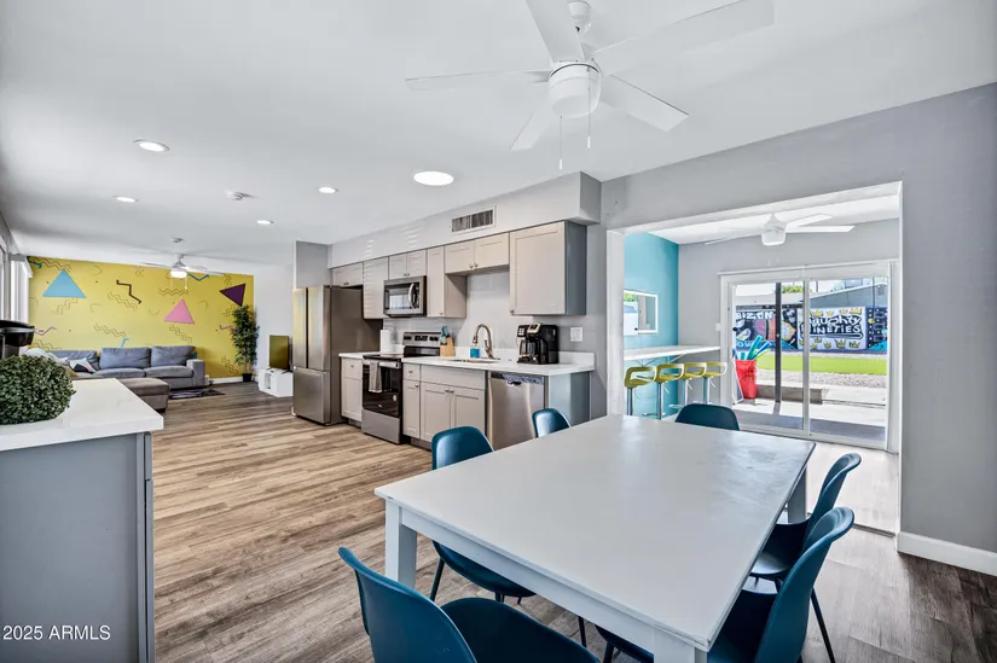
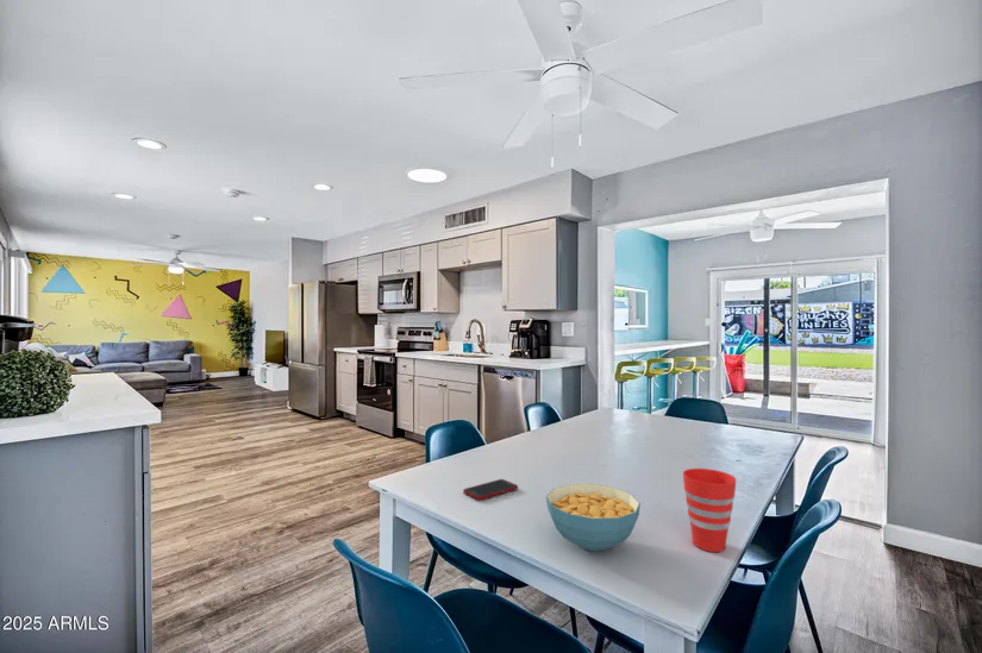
+ cell phone (490, 489)
+ cereal bowl (592, 521)
+ cup (708, 510)
